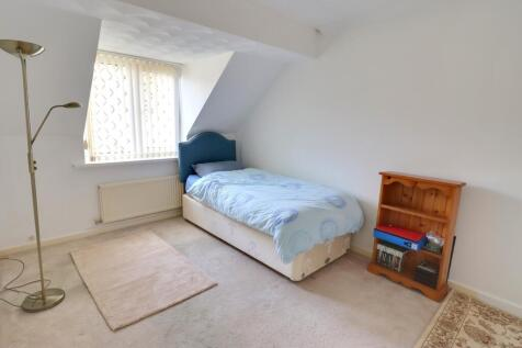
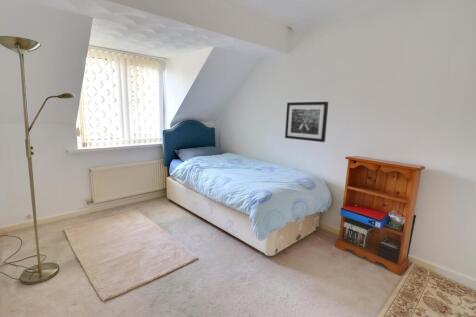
+ wall art (305, 121)
